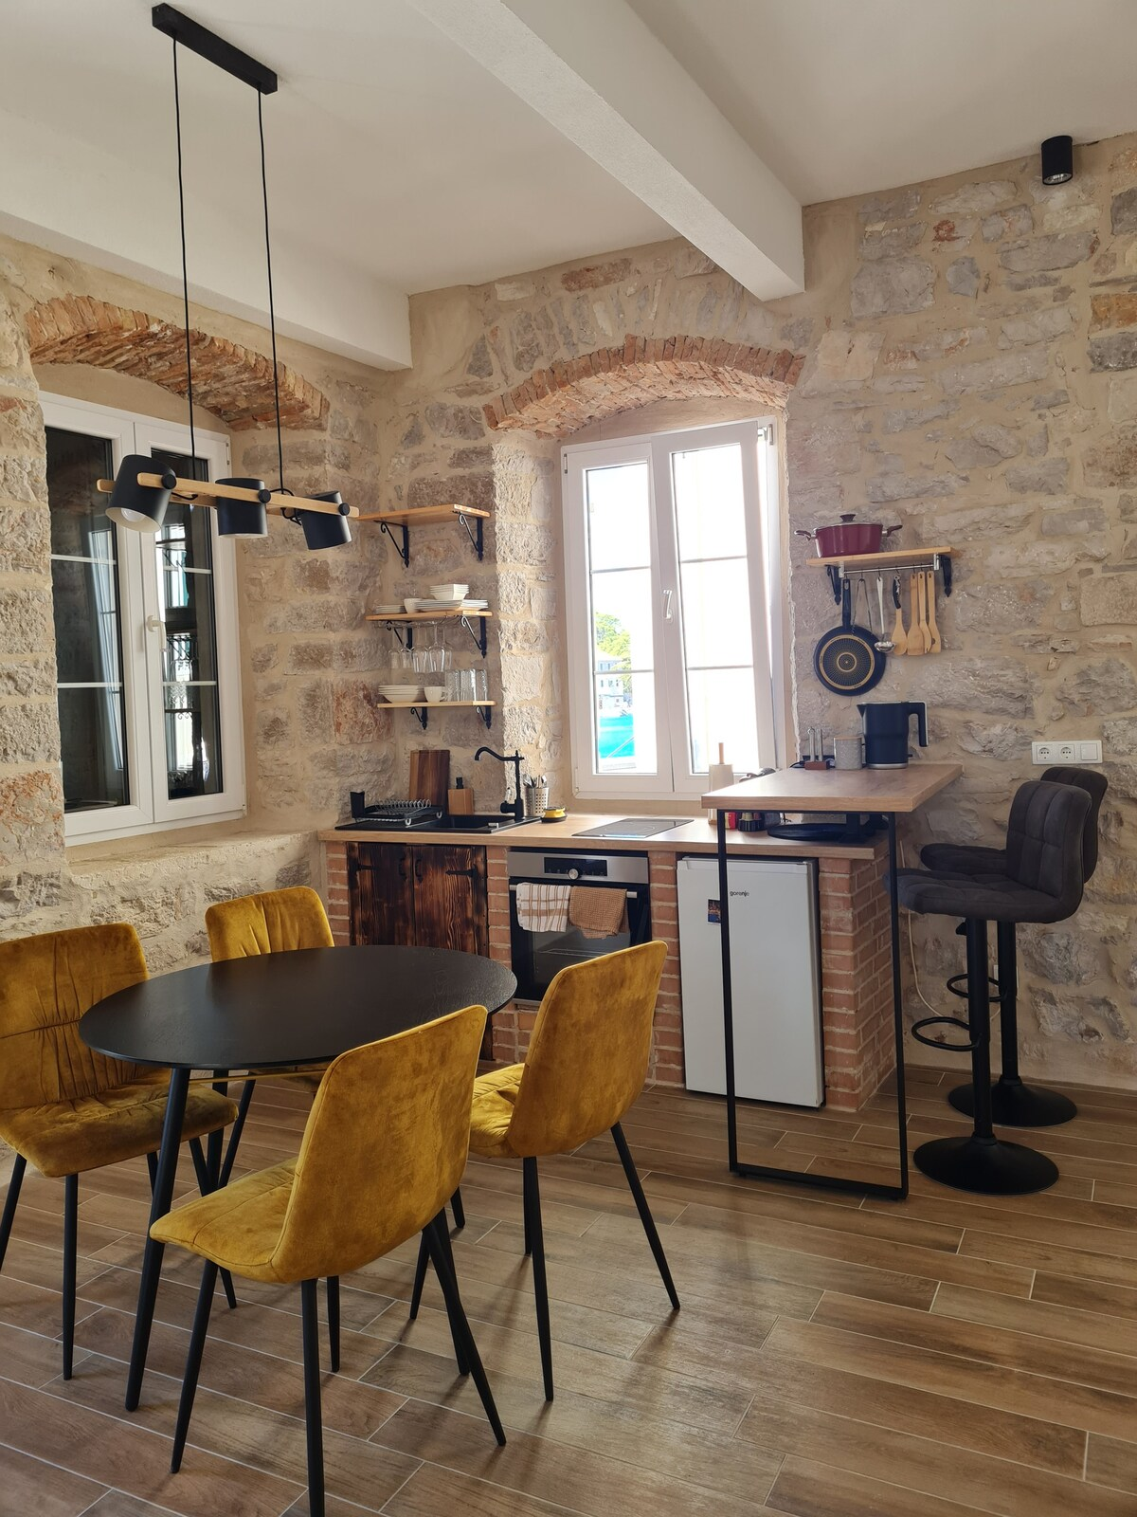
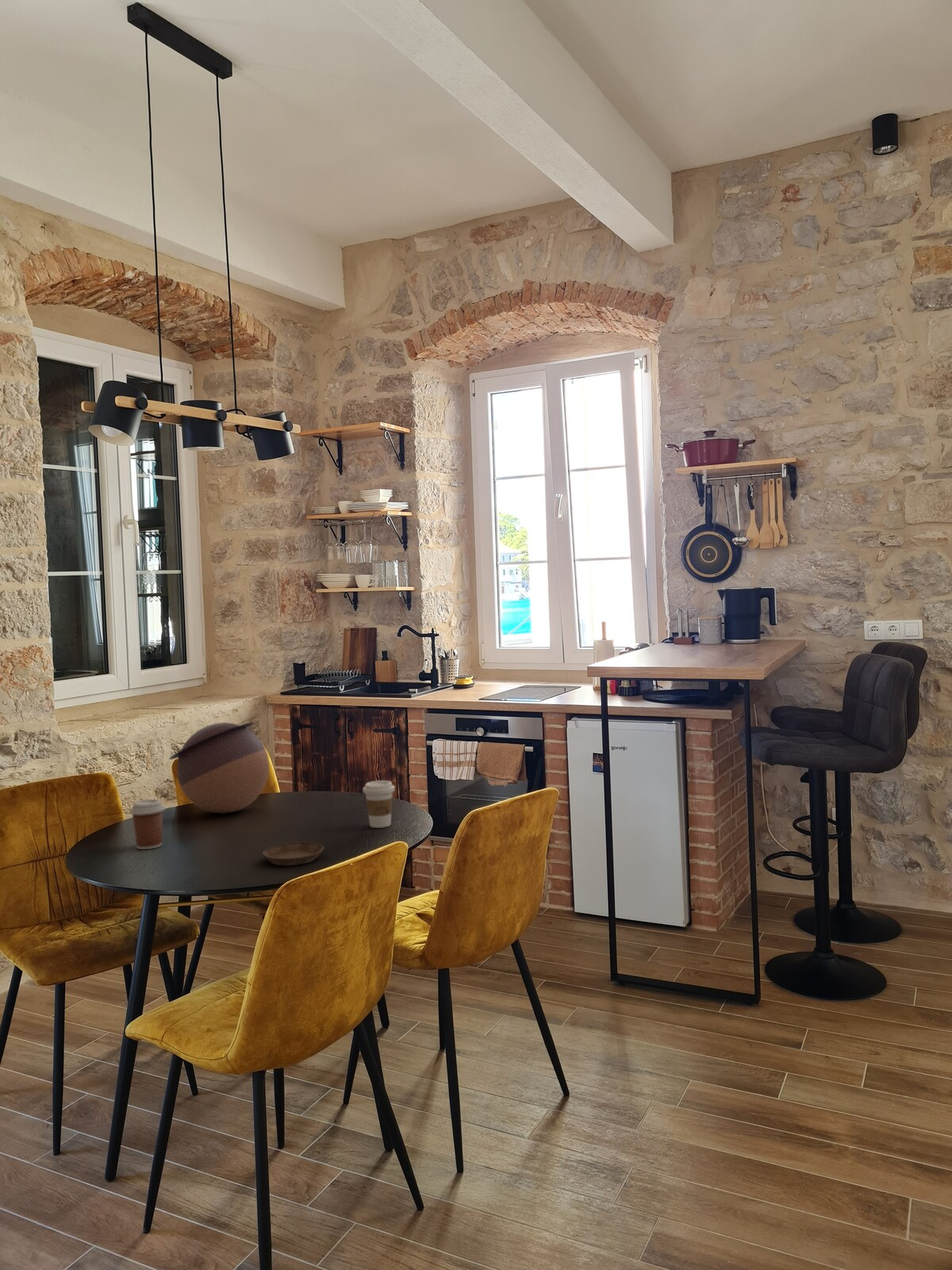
+ coffee cup (148, 824)
+ coffee cup (379, 804)
+ saucer (294, 855)
+ decorative bowl (220, 767)
